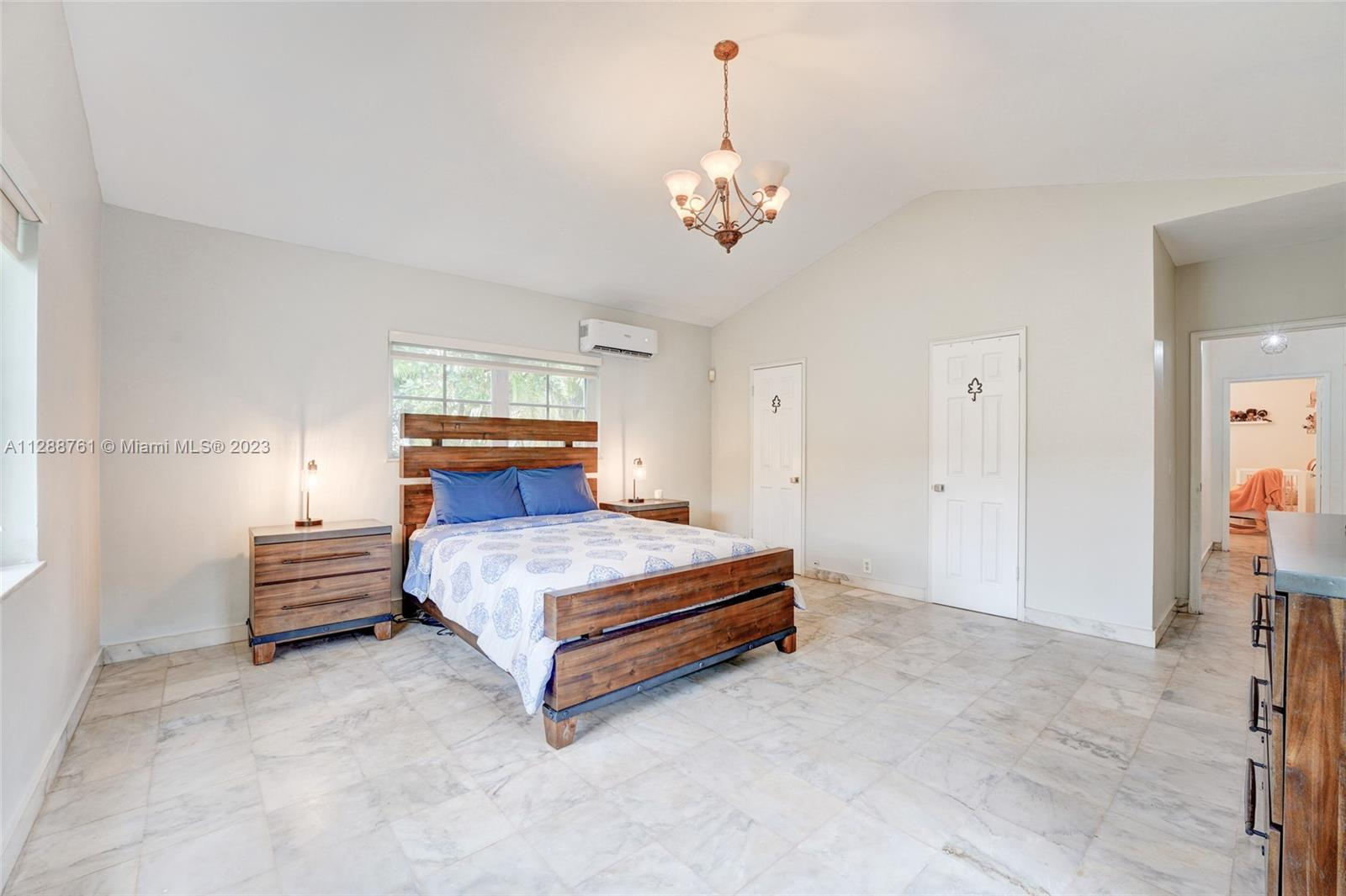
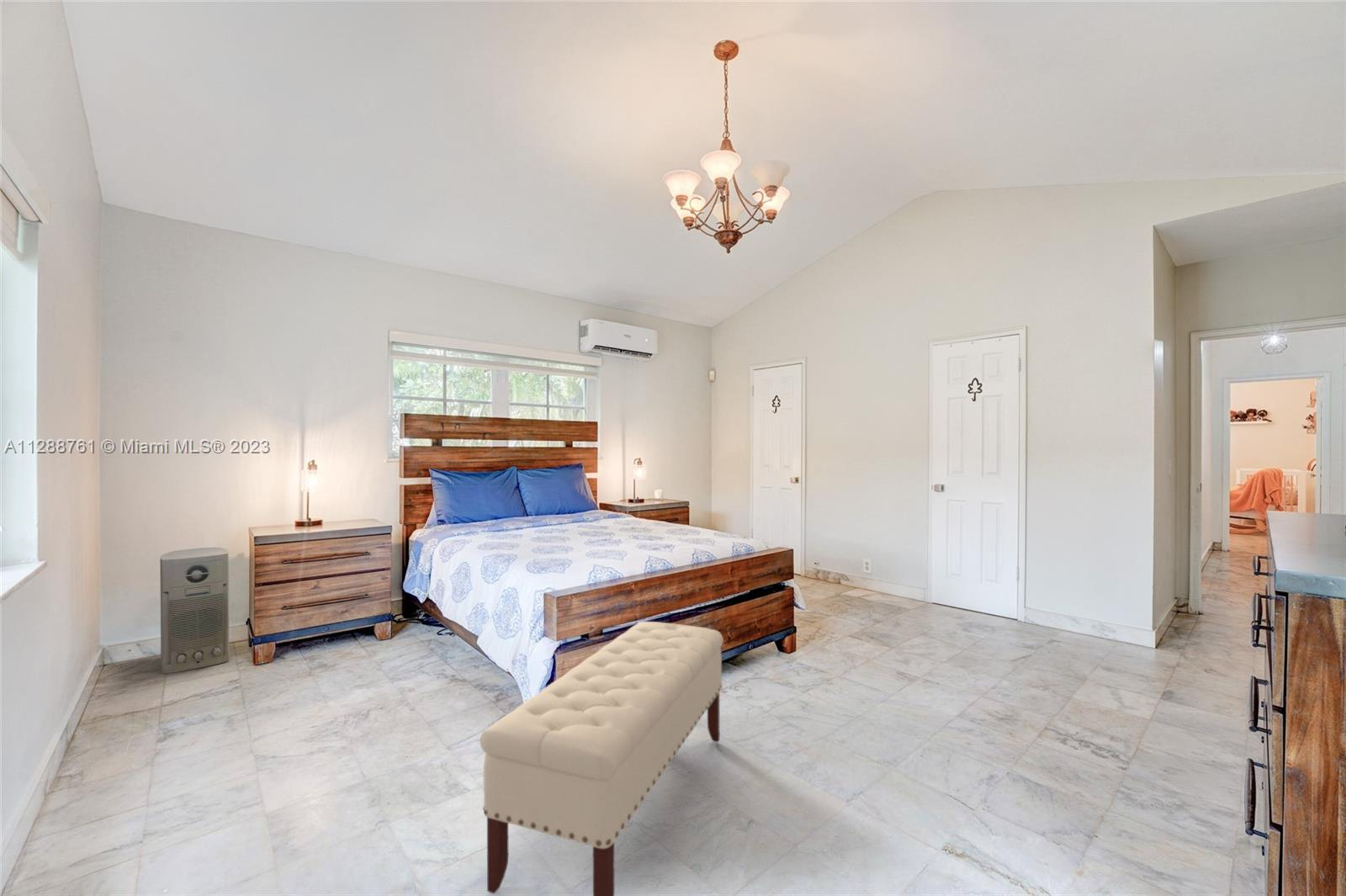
+ bench (627, 733)
+ air purifier (195, 606)
